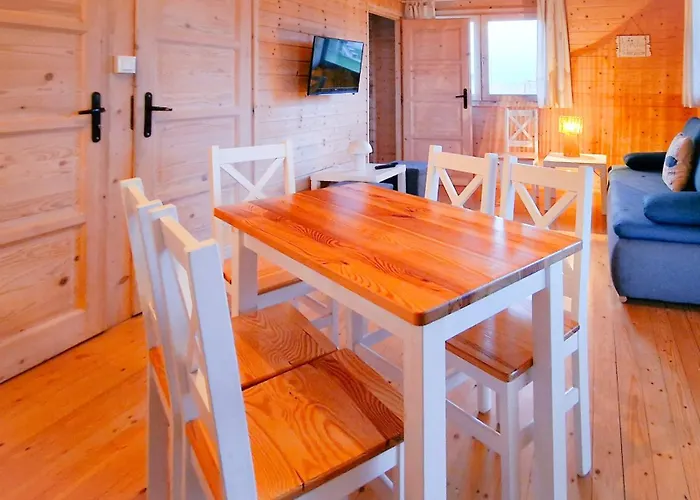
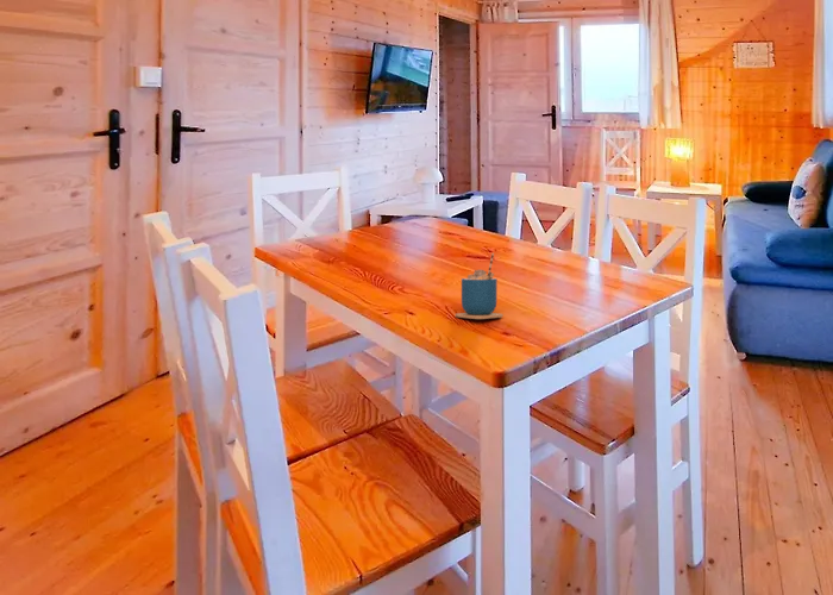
+ cup (478, 284)
